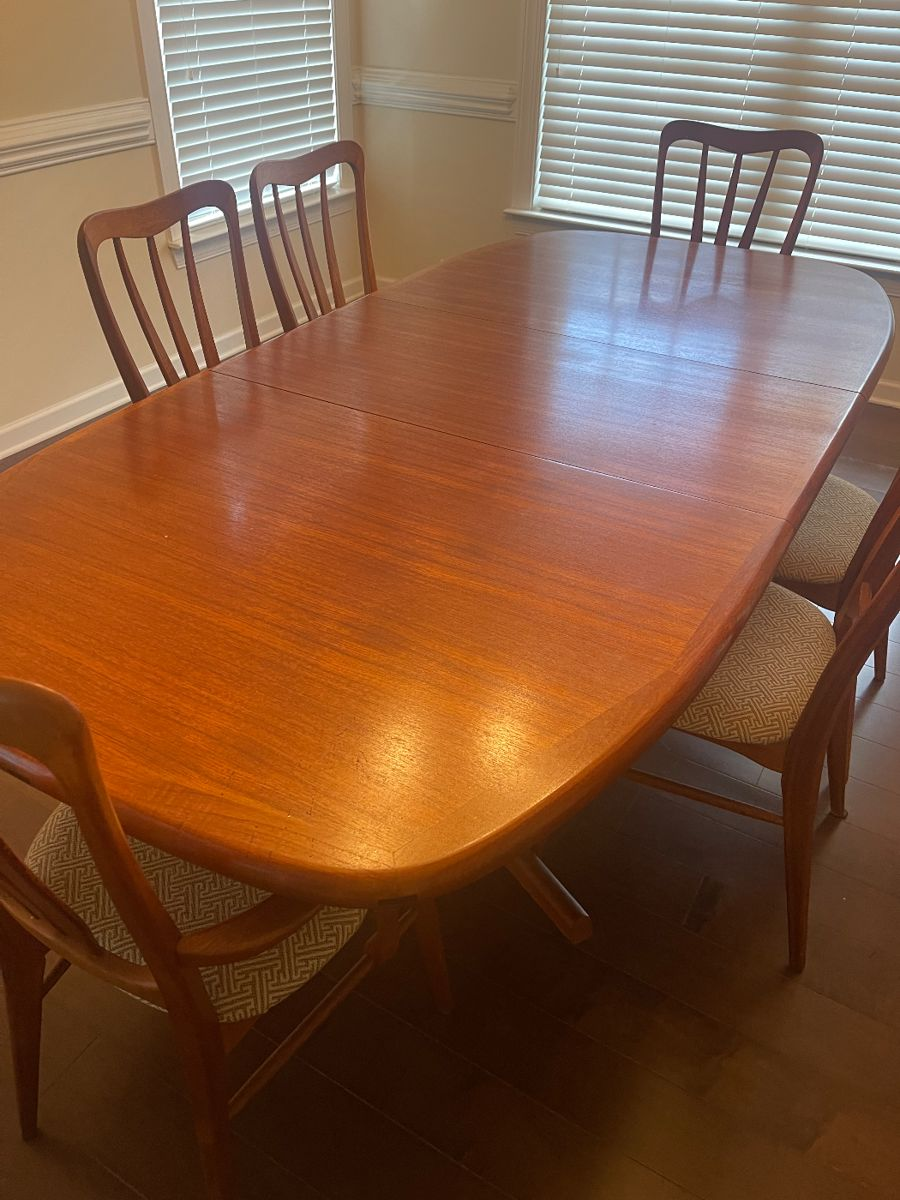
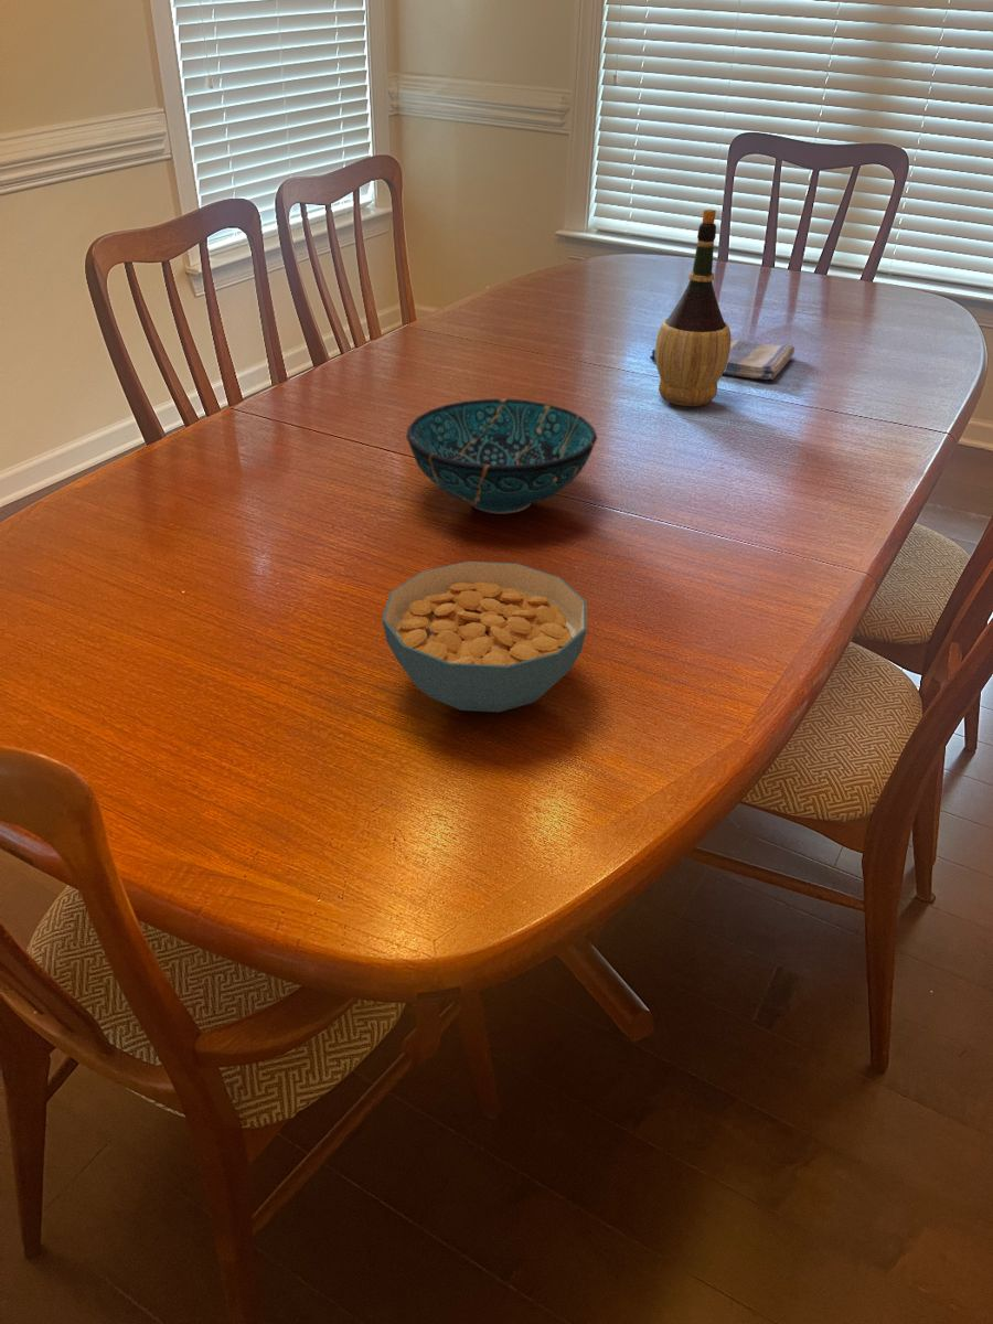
+ cereal bowl (484, 651)
+ wine bottle (697, 309)
+ decorative bowl (501, 466)
+ dish towel (729, 353)
